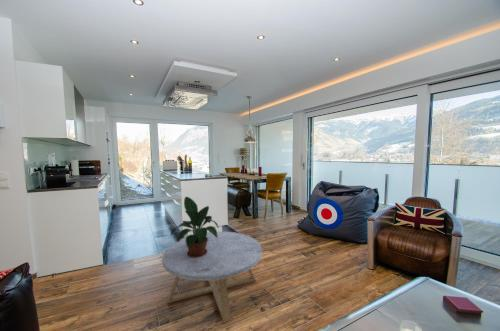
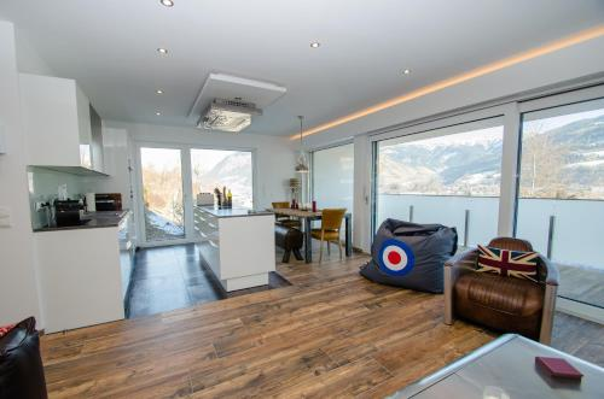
- potted plant (197, 225)
- coffee table (214, 269)
